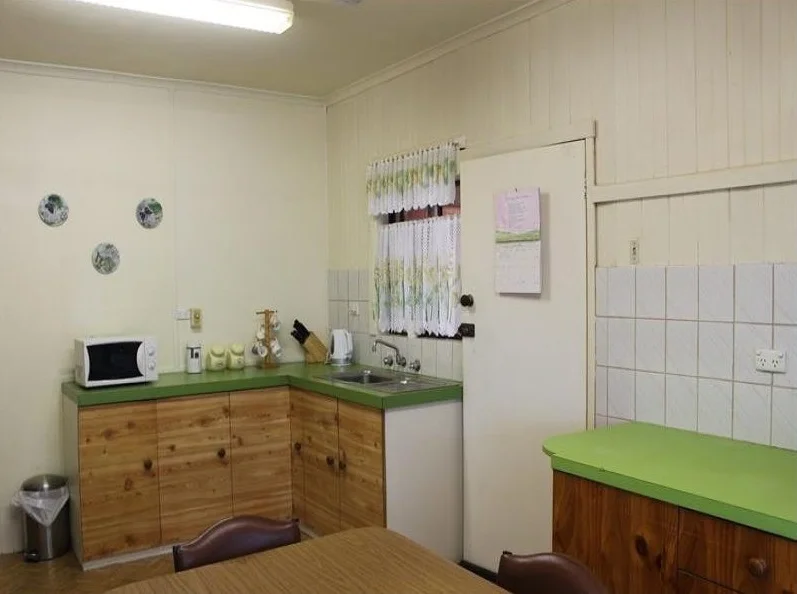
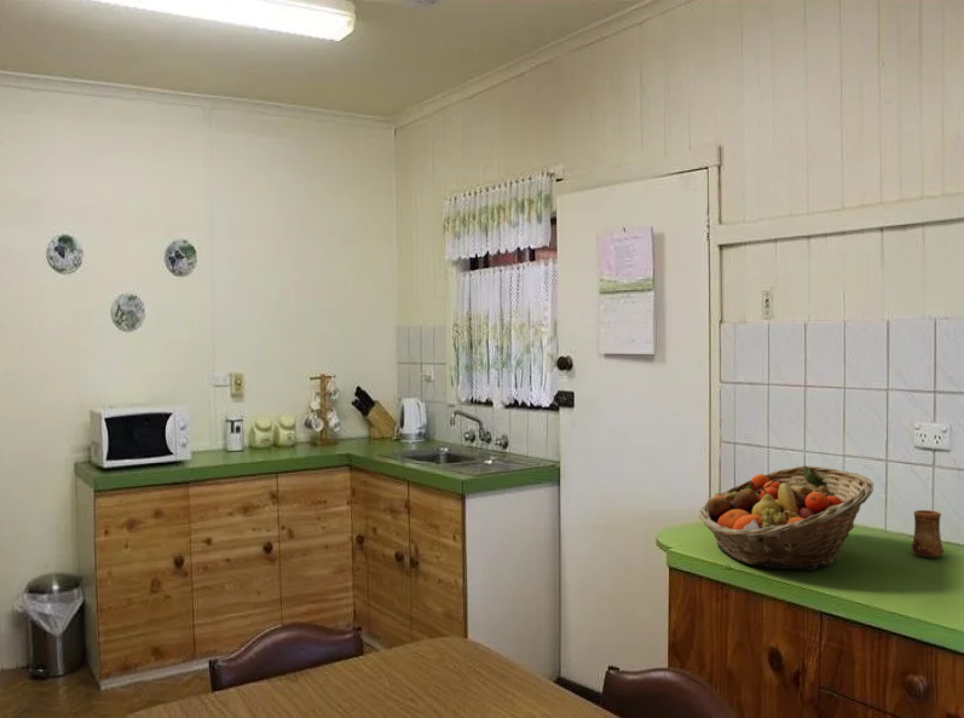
+ fruit basket (783, 513)
+ cup (927, 533)
